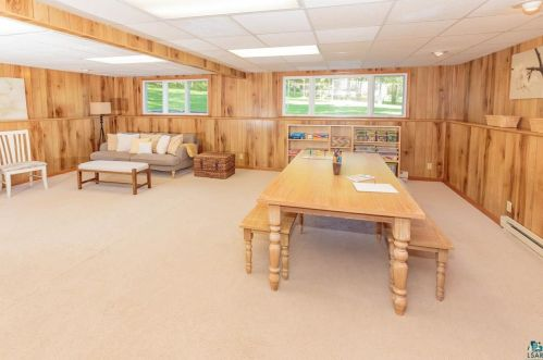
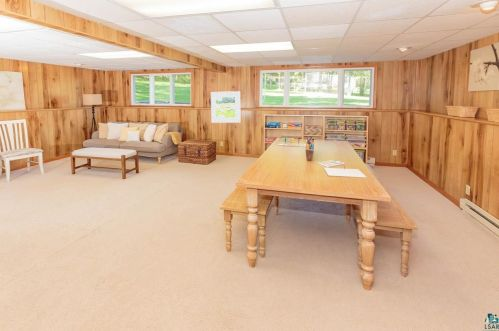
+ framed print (225, 107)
